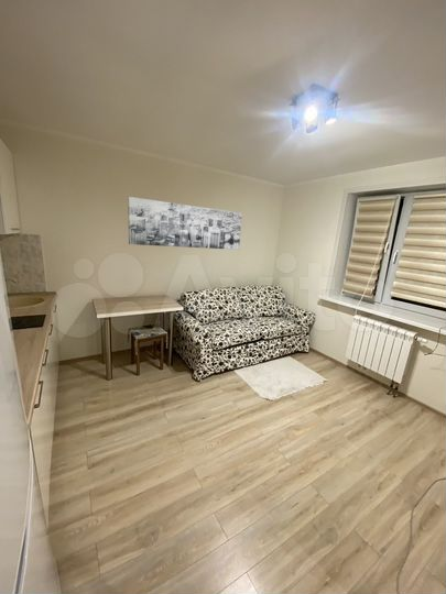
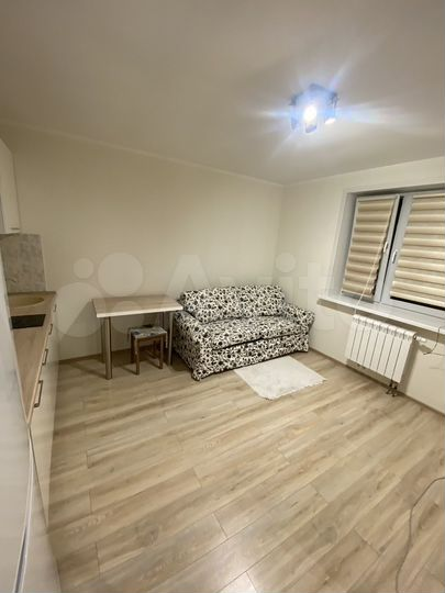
- wall art (191, 227)
